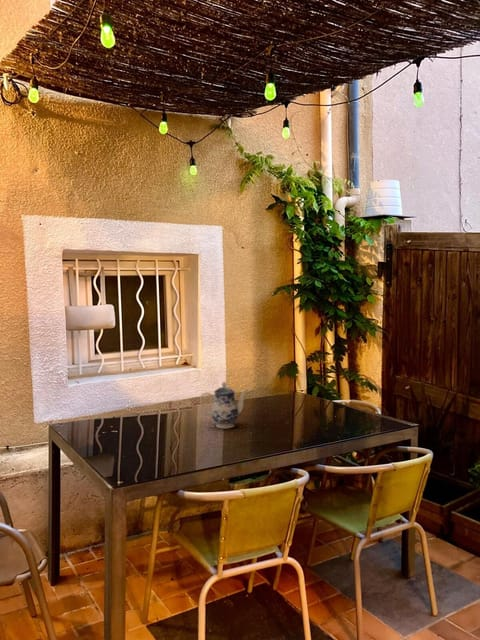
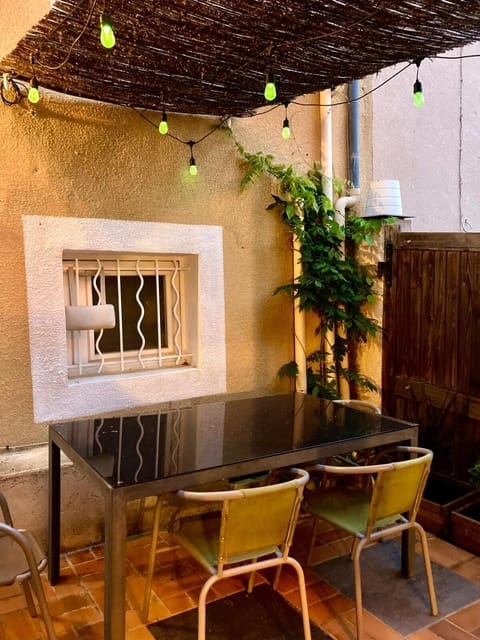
- teapot (224, 403)
